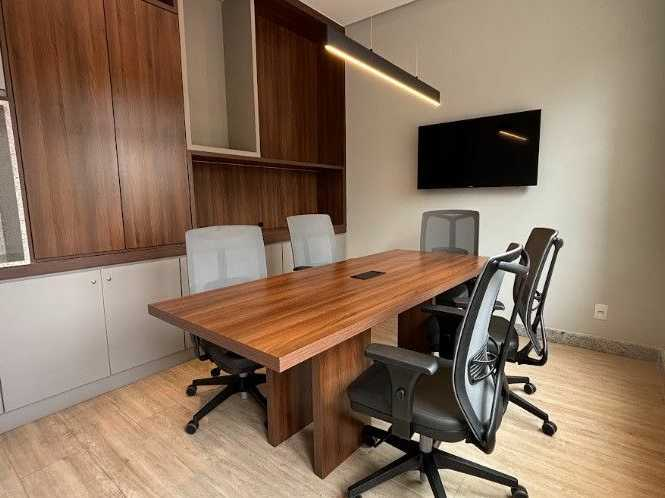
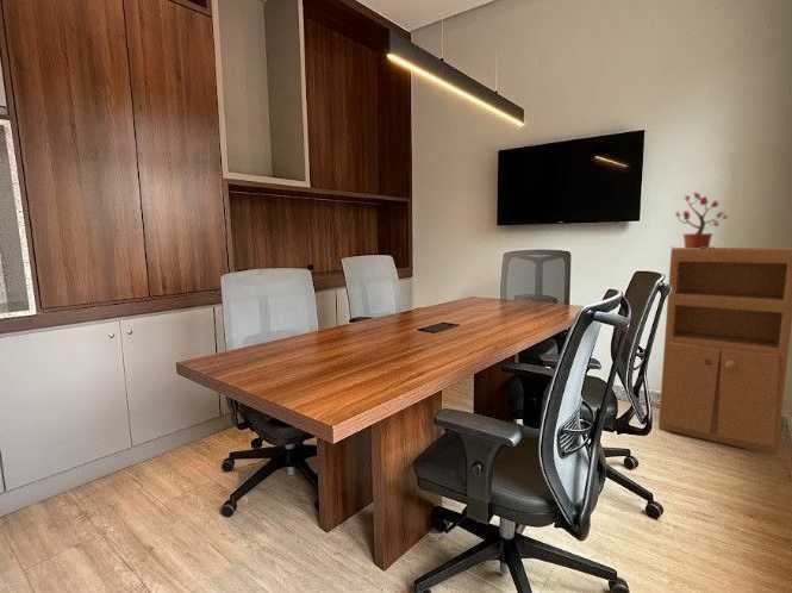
+ storage cabinet (723, 344)
+ potted plant (699, 219)
